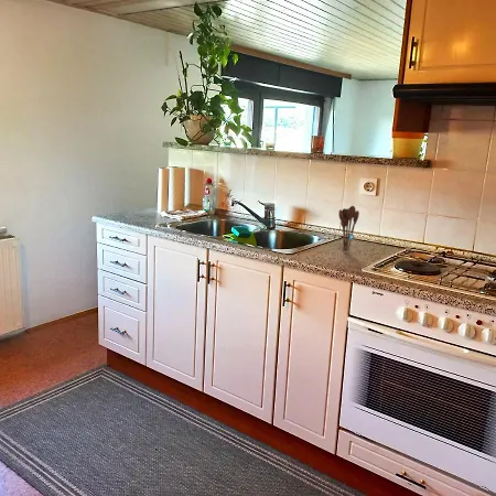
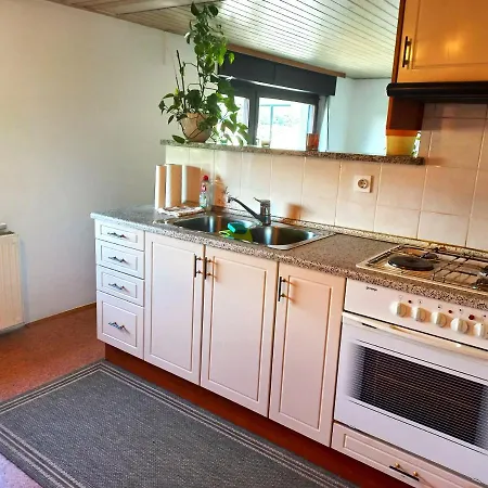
- utensil holder (347, 228)
